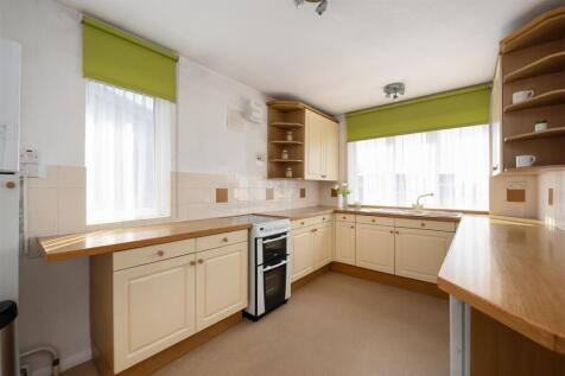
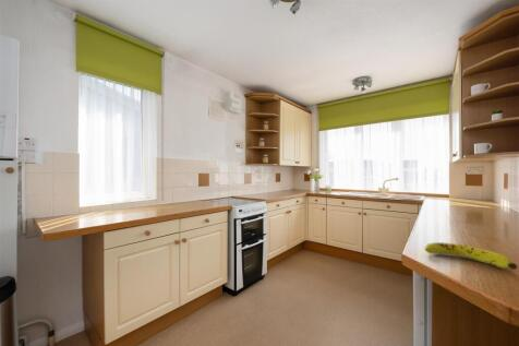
+ fruit (466, 255)
